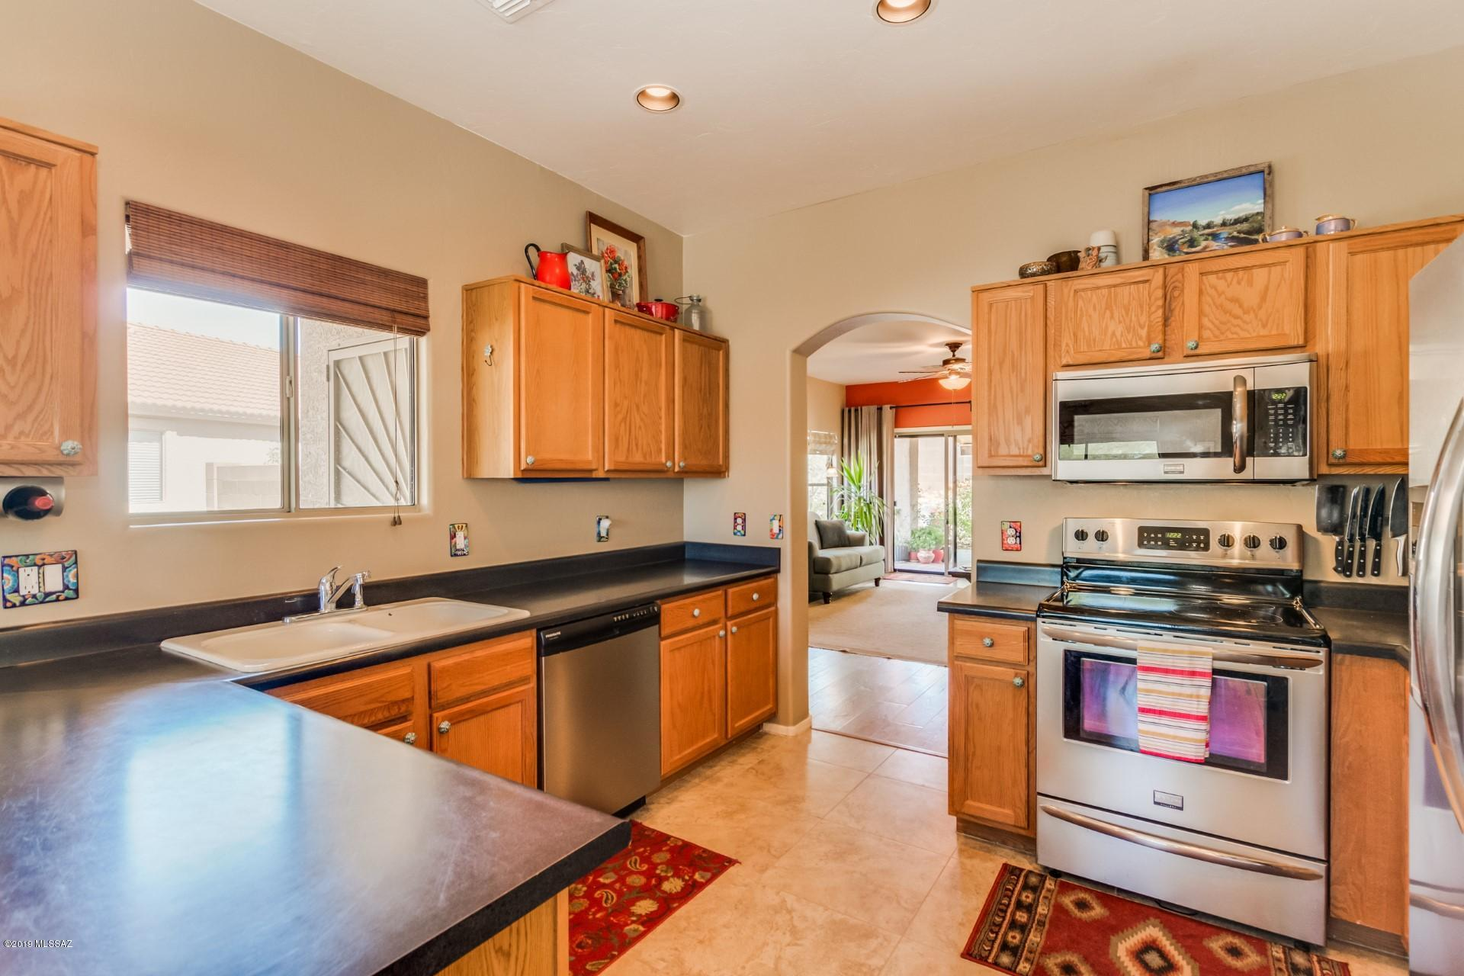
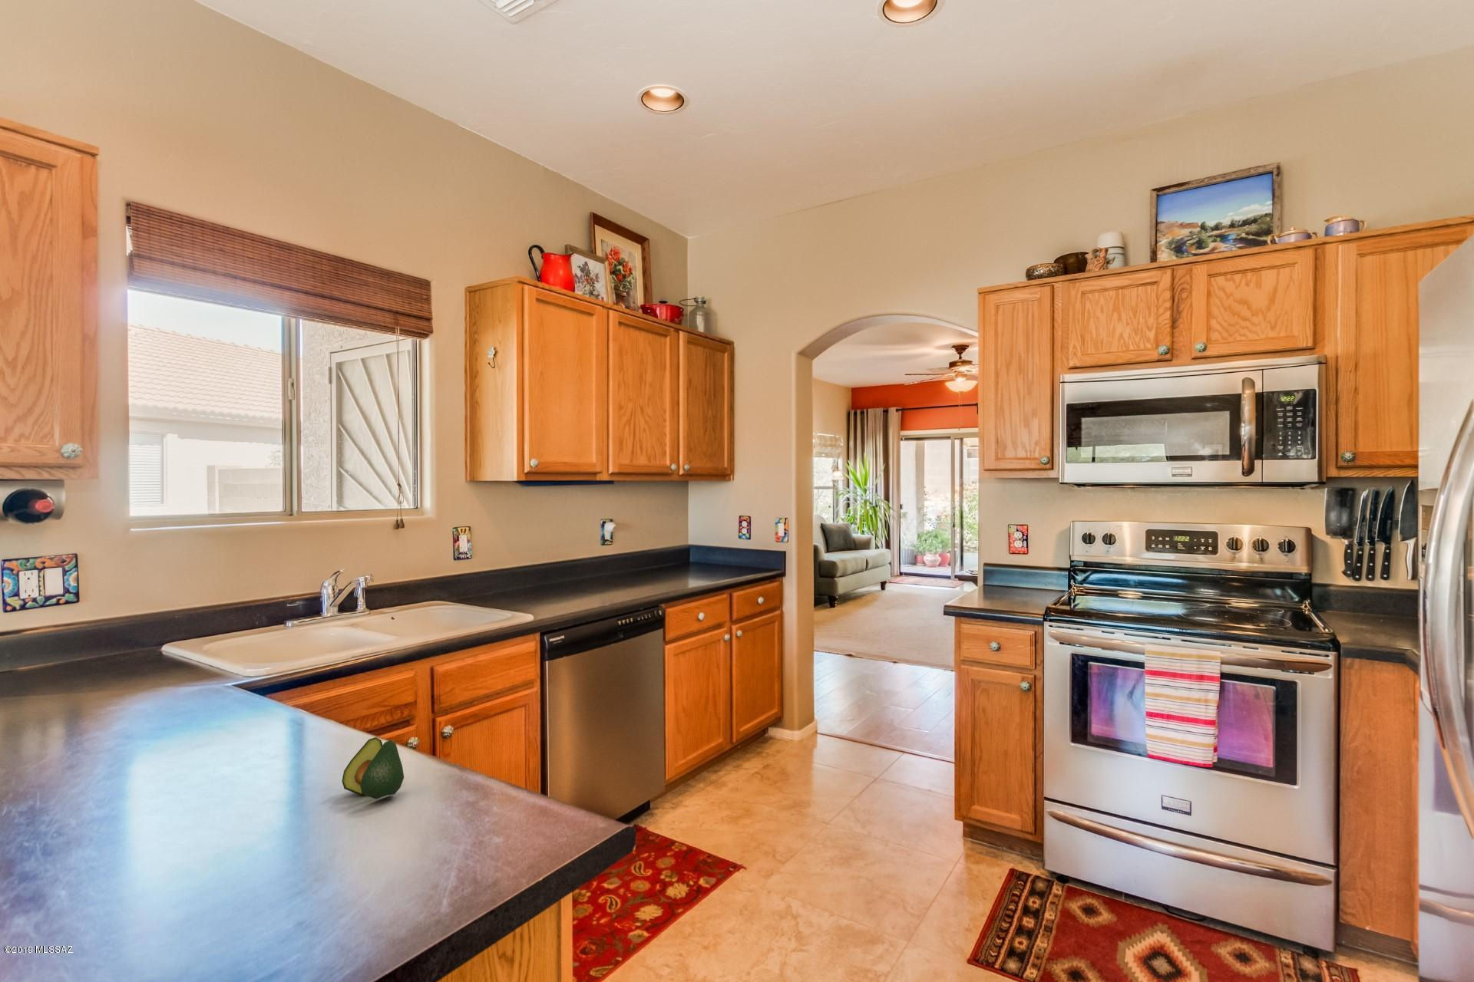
+ avocado (373, 768)
